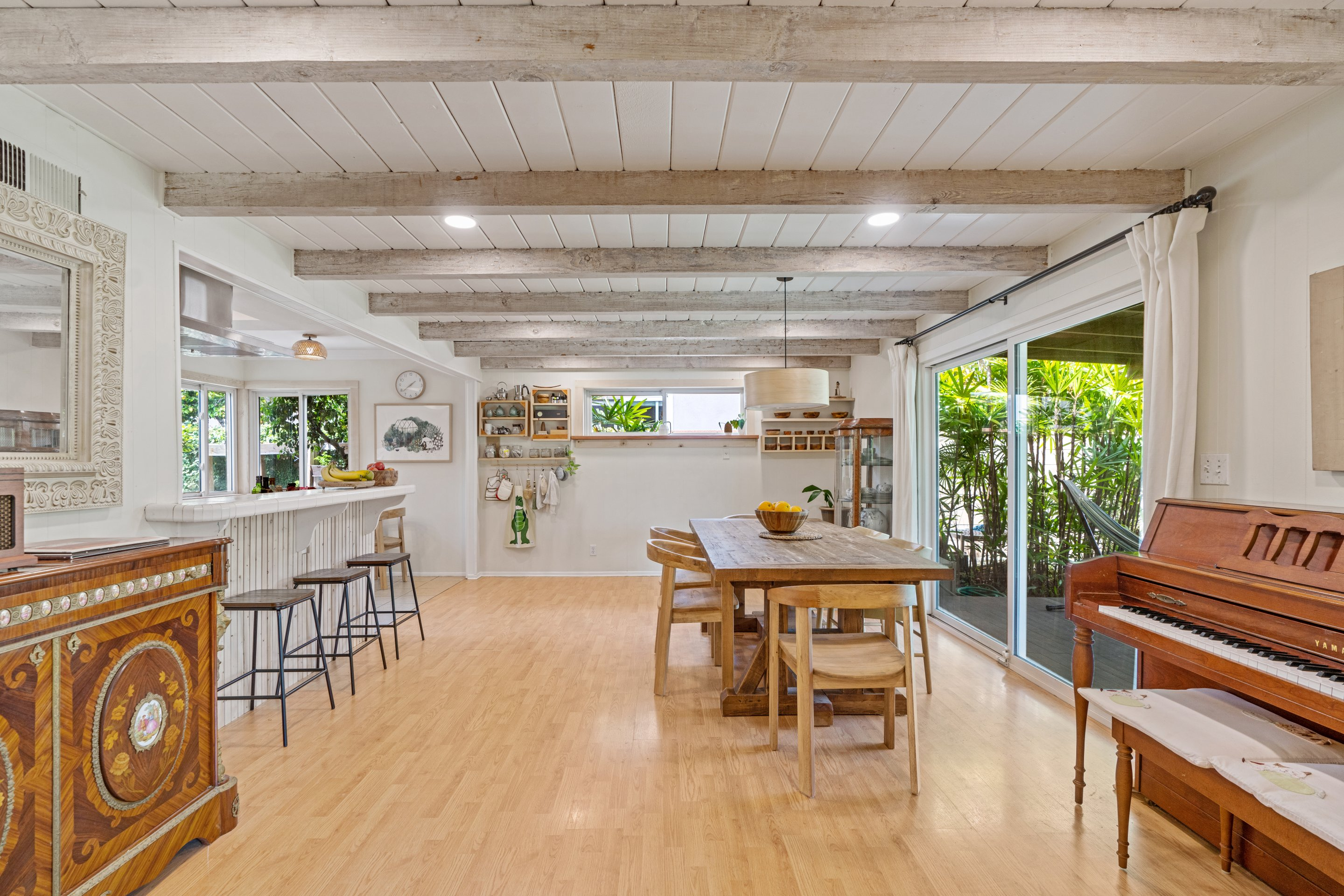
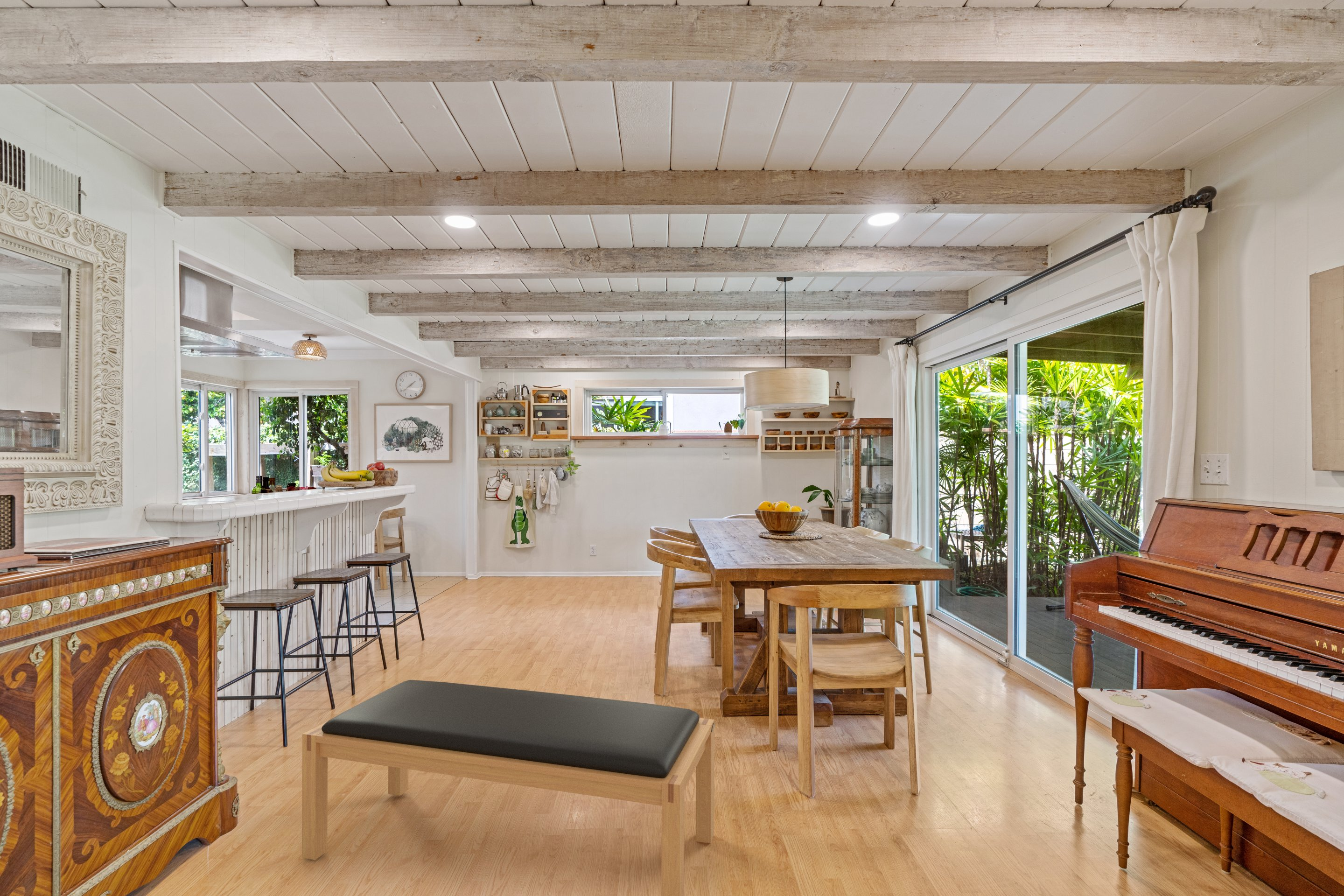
+ bench (514, 779)
